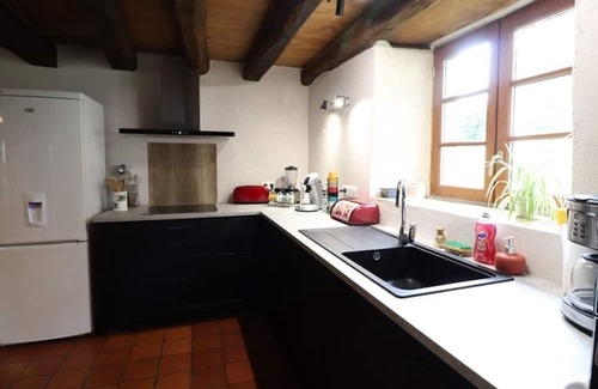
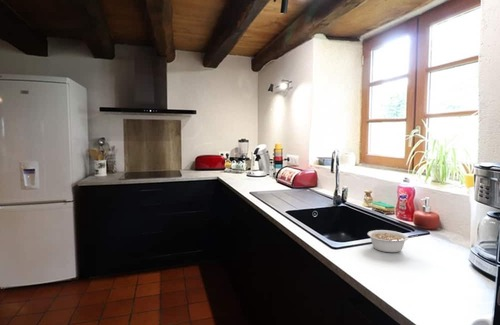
+ legume (388, 240)
